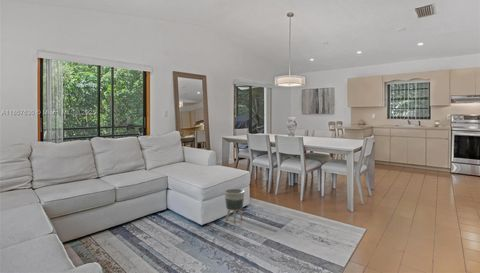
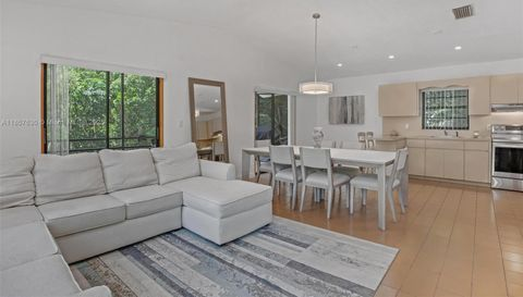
- planter (234, 206)
